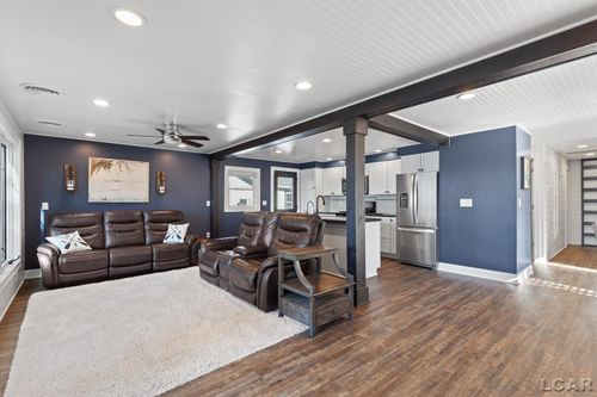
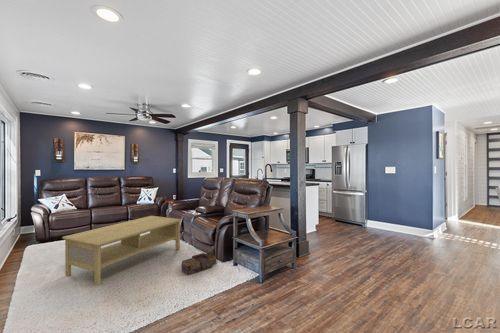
+ architectural model (200, 262)
+ coffee table (130, 243)
